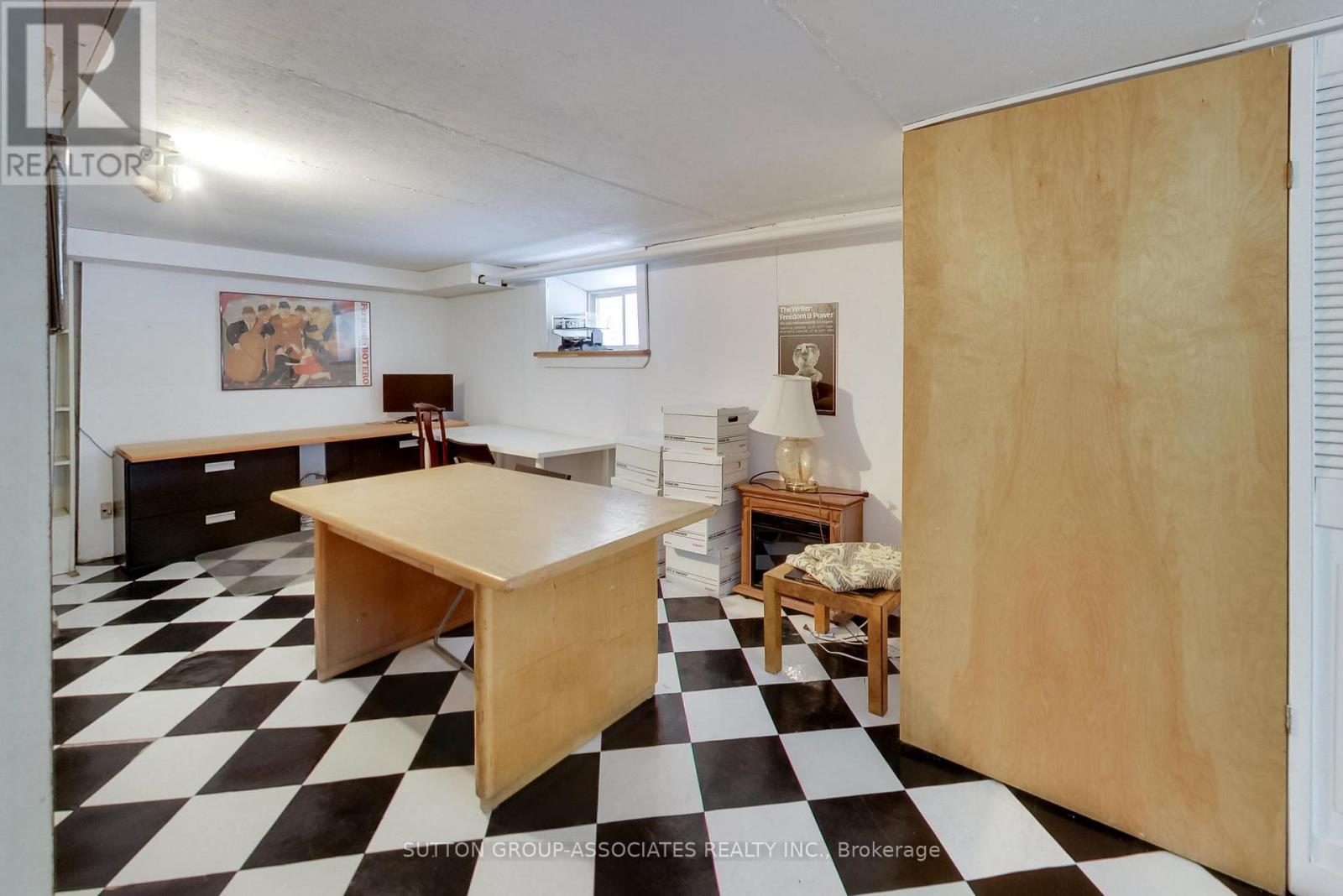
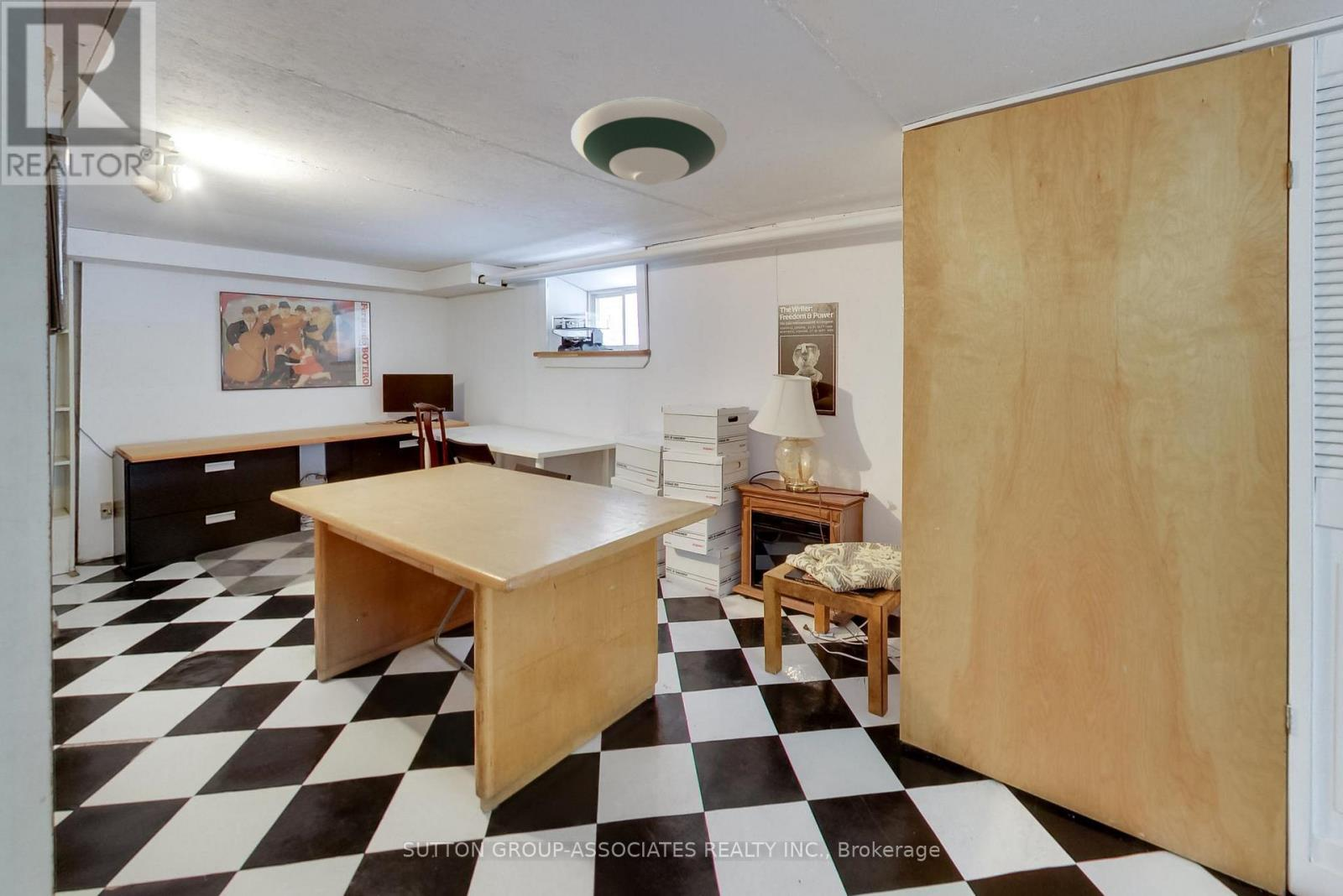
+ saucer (649, 160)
